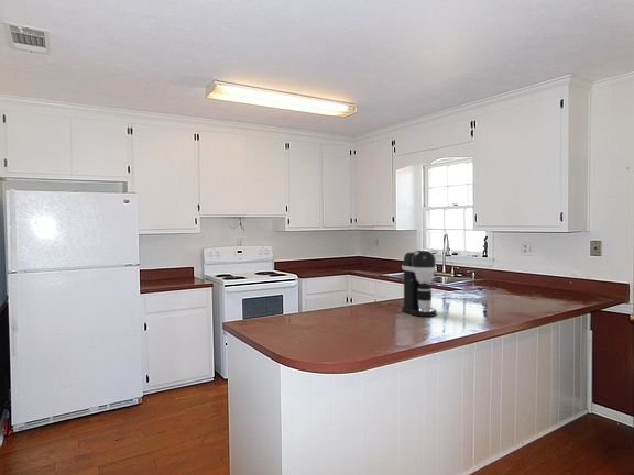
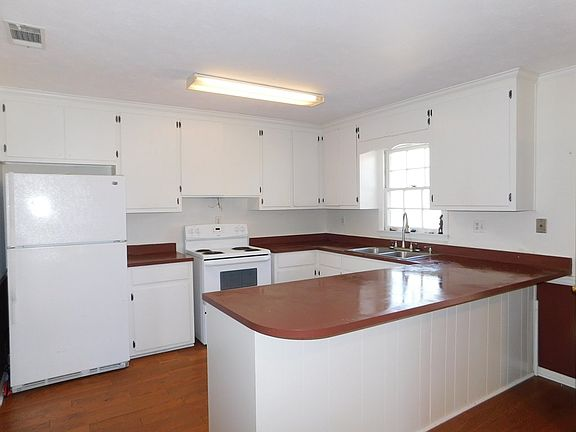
- coffee maker (418, 280)
